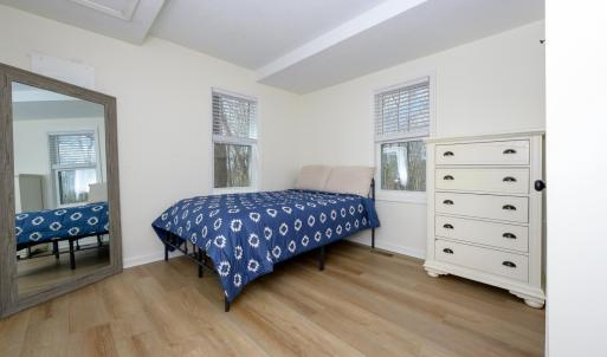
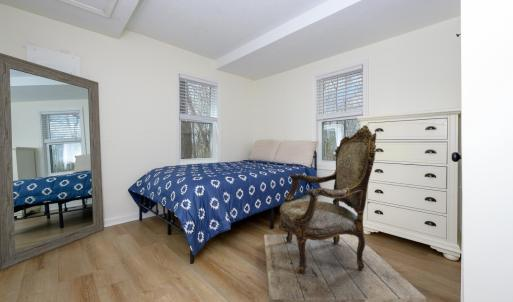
+ armchair (322, 195)
